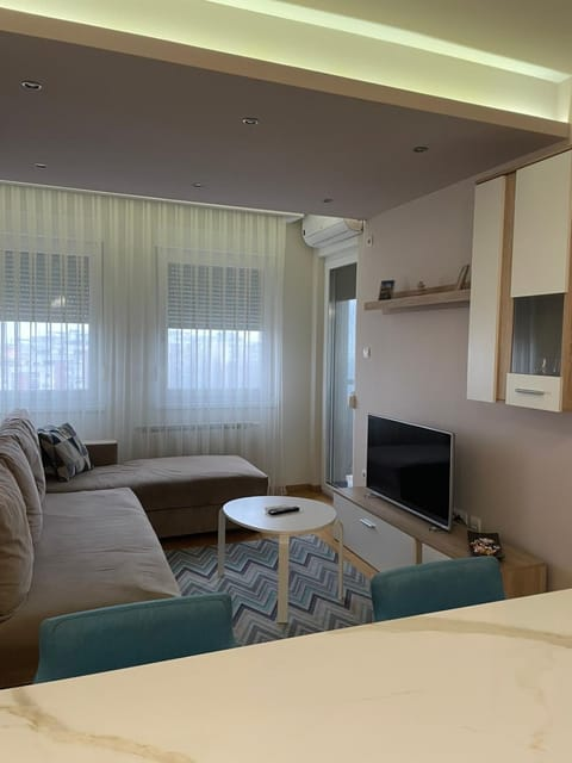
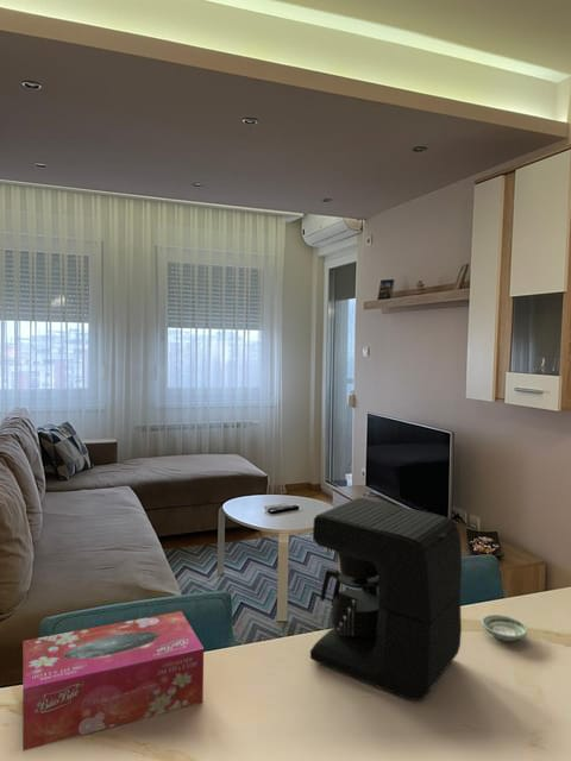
+ coffee maker (381, 585)
+ tissue box (112, 671)
+ saucer (503, 629)
